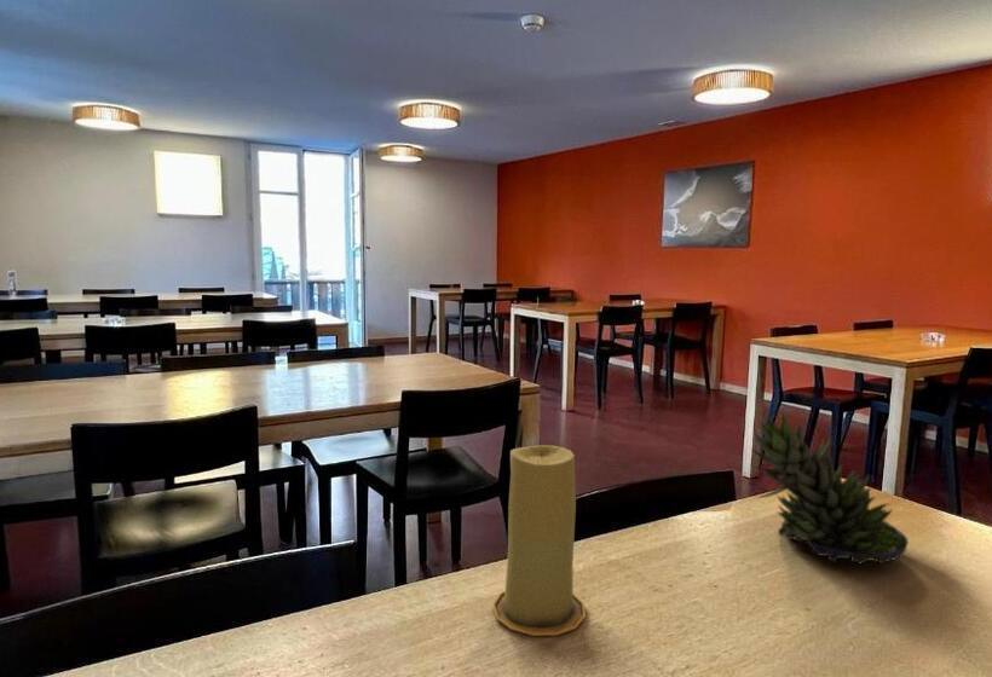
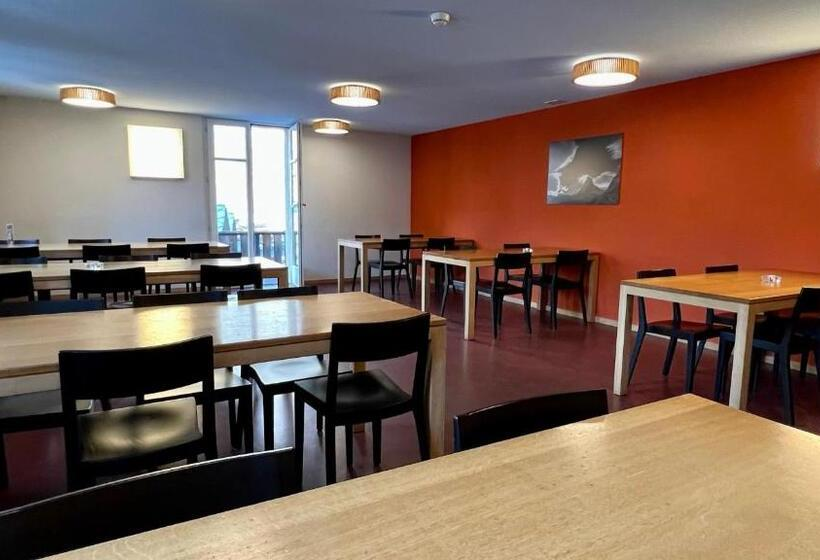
- succulent plant (824, 479)
- candle (540, 531)
